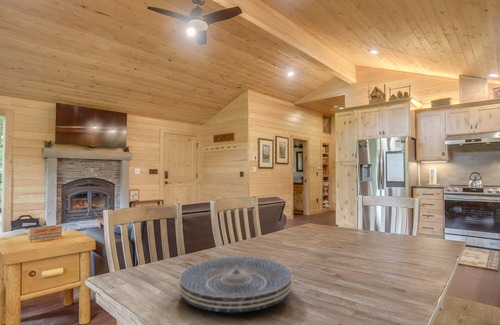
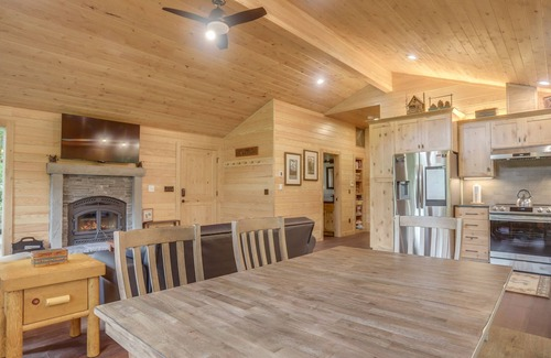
- placemat (236, 281)
